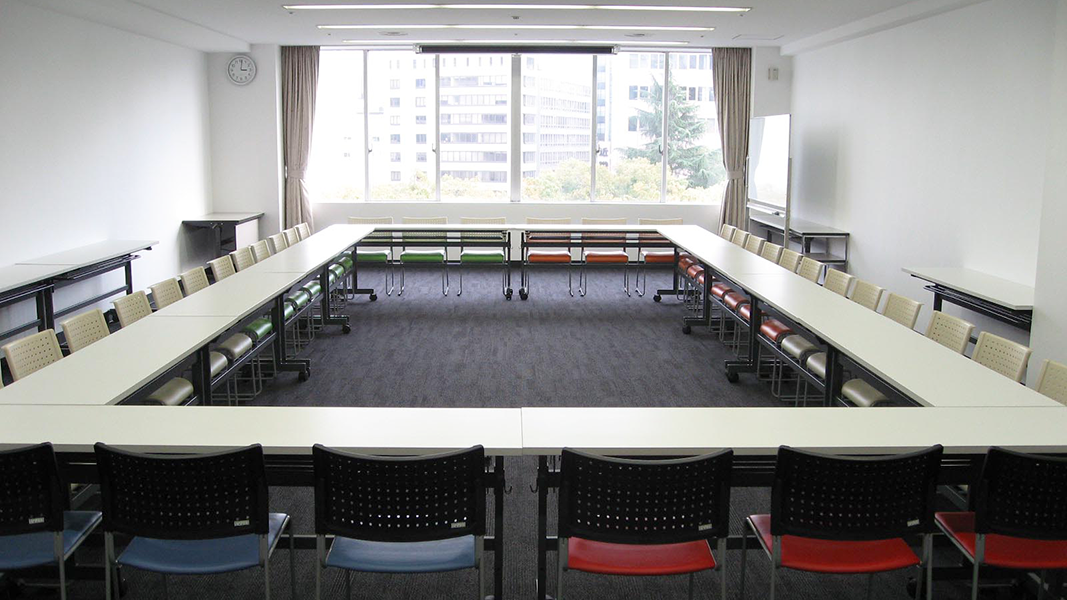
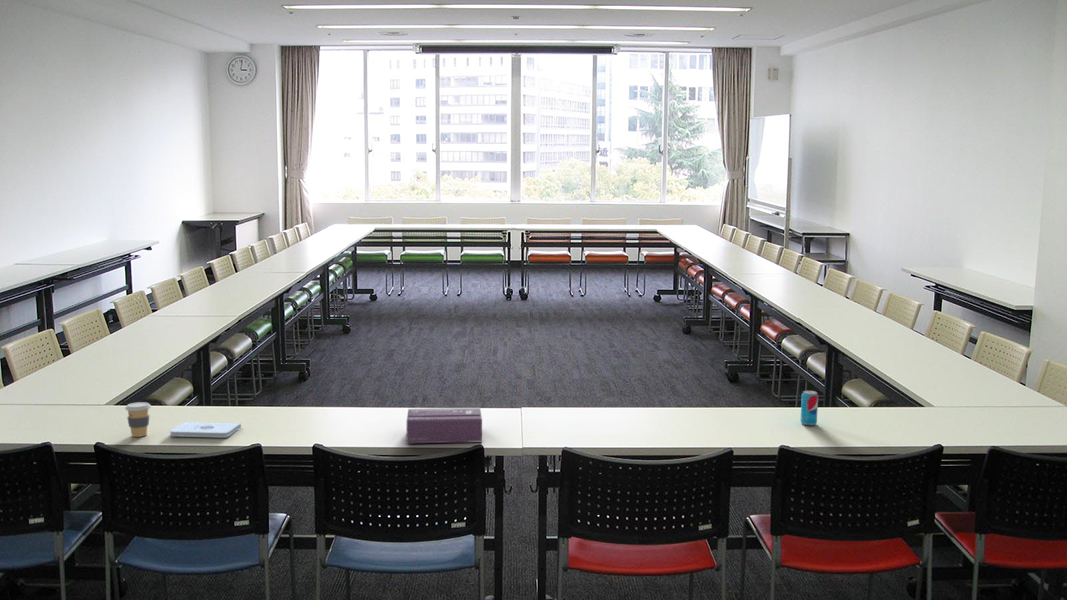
+ notepad (205, 429)
+ beverage can (809, 407)
+ coffee cup (138, 419)
+ tissue box (444, 424)
